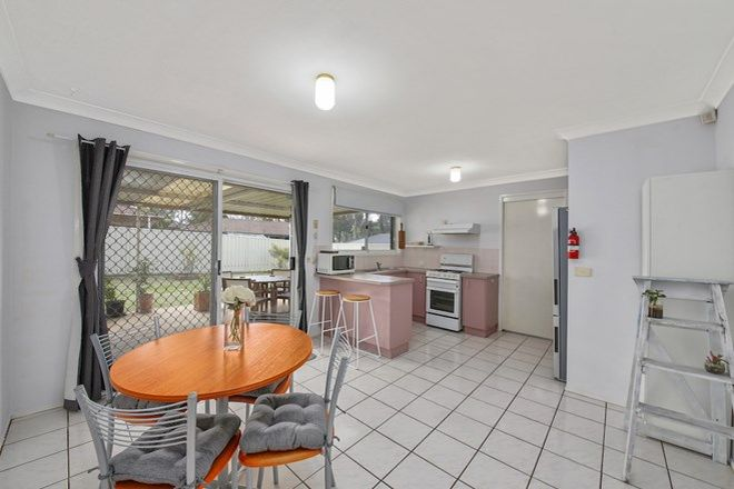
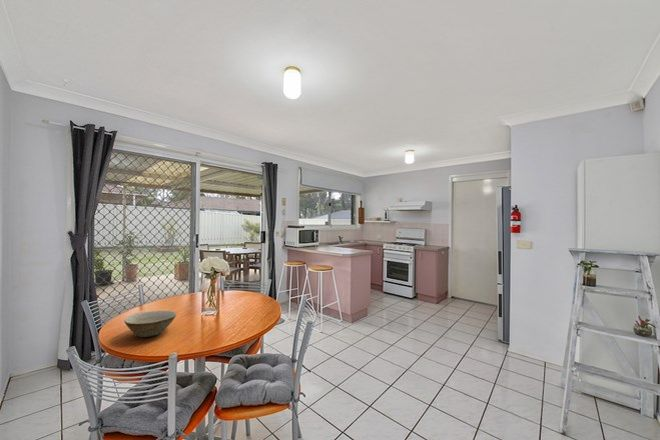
+ bowl (151, 324)
